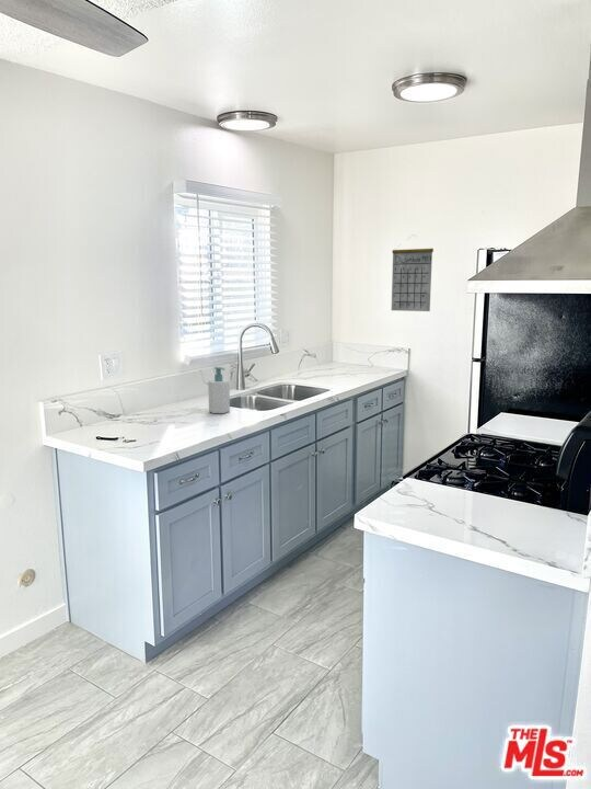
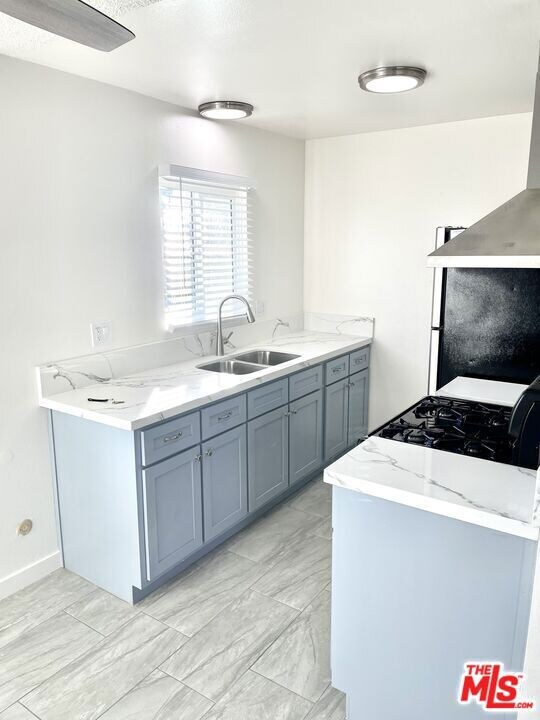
- soap bottle (219, 389)
- calendar (412, 273)
